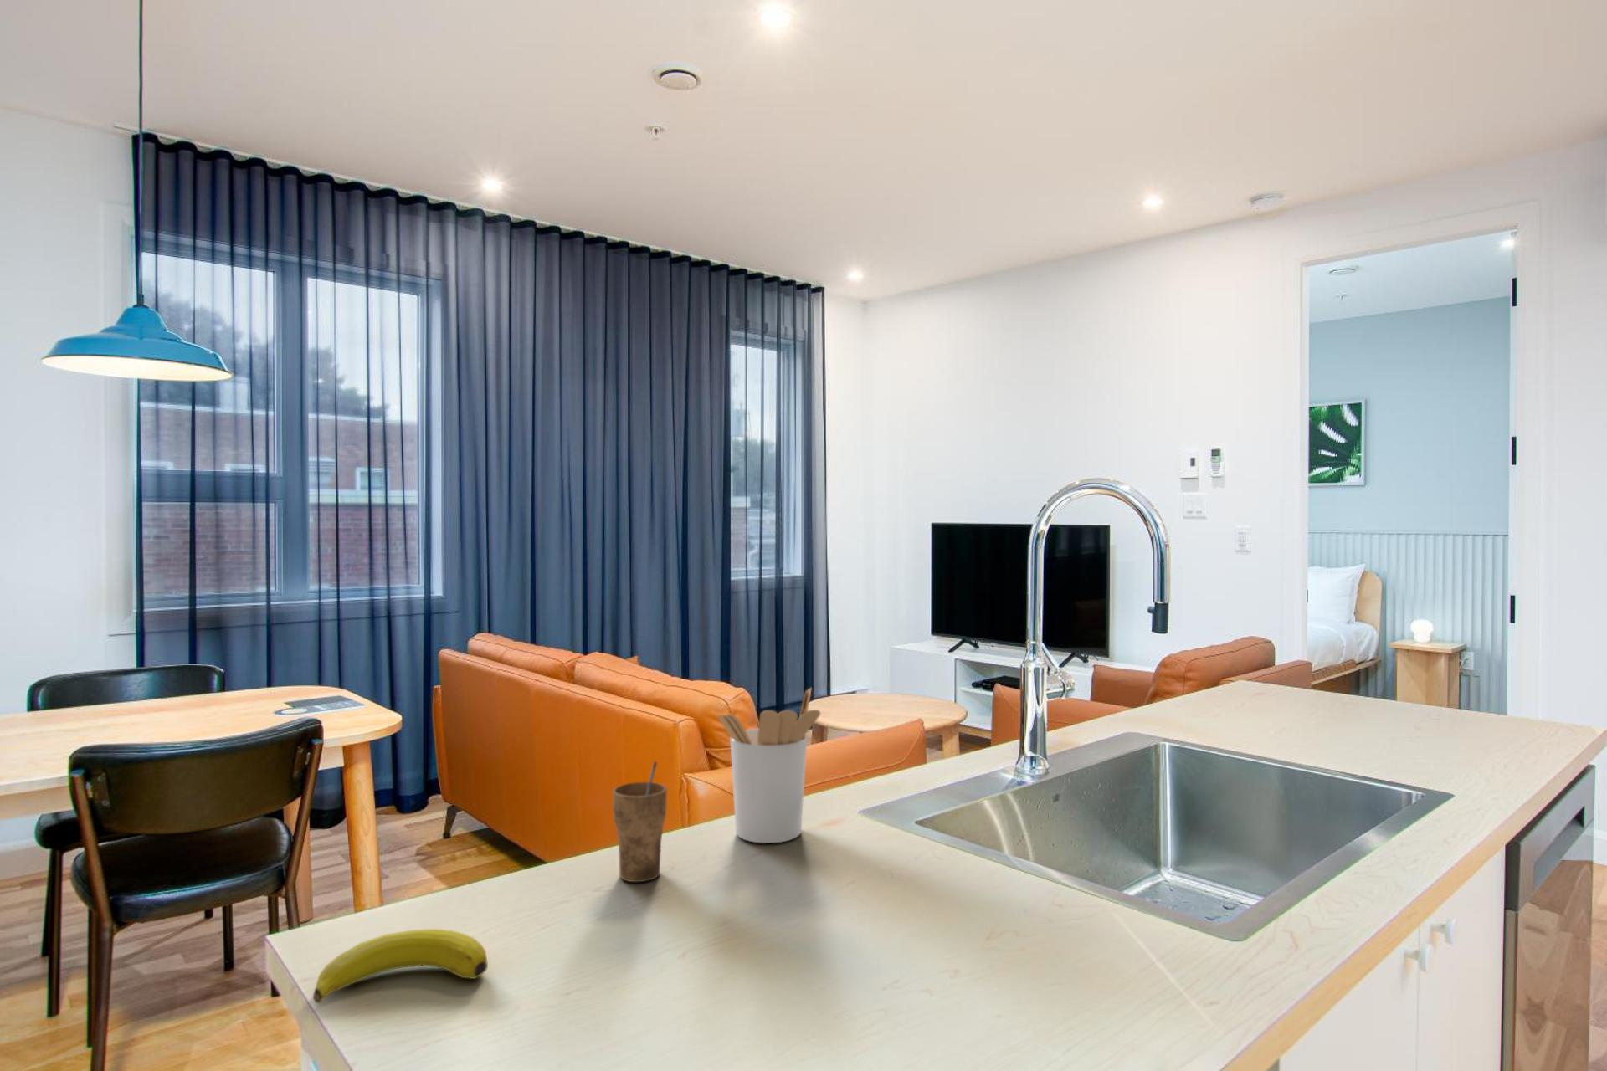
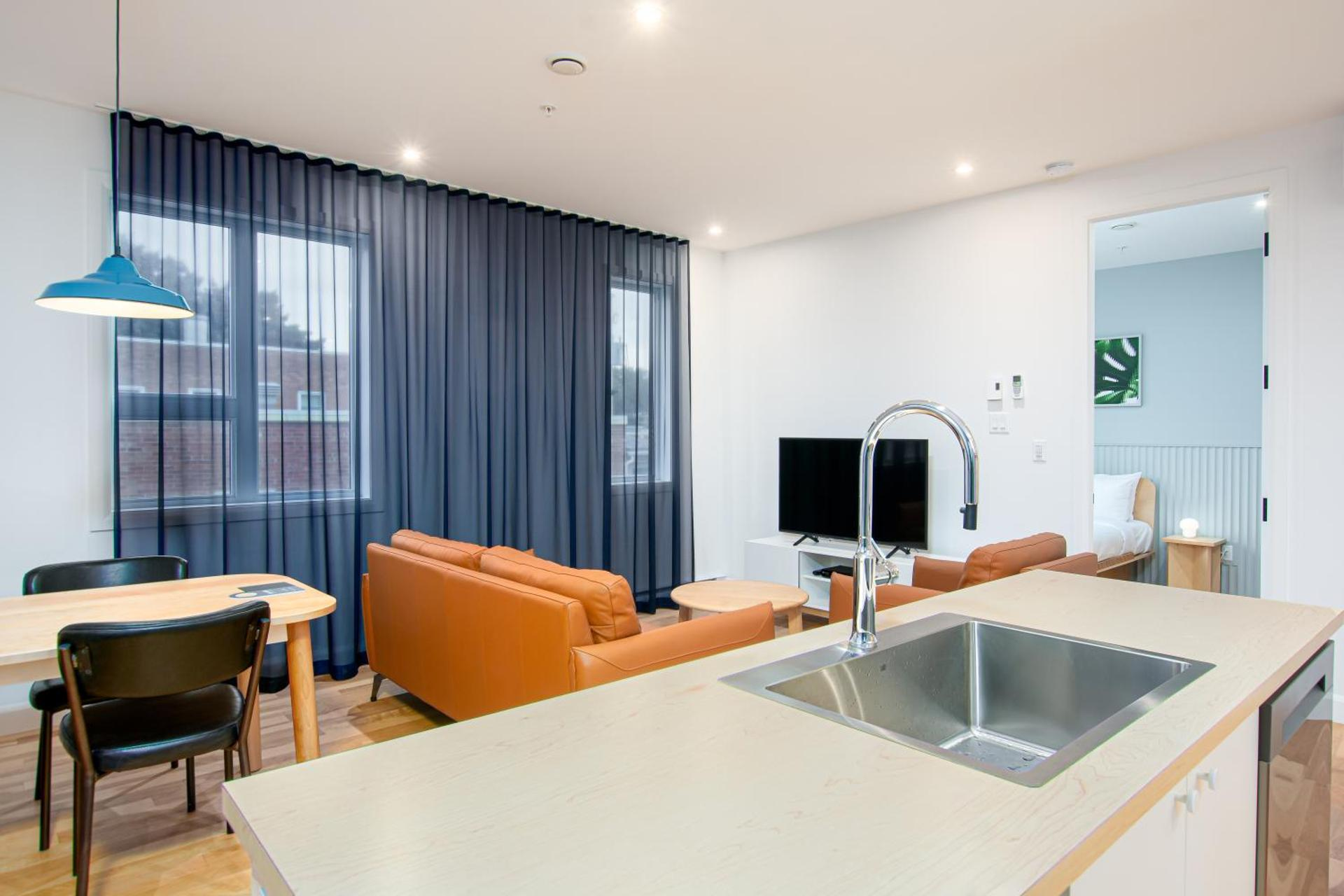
- utensil holder (775, 765)
- banana (404, 960)
- cup (640, 821)
